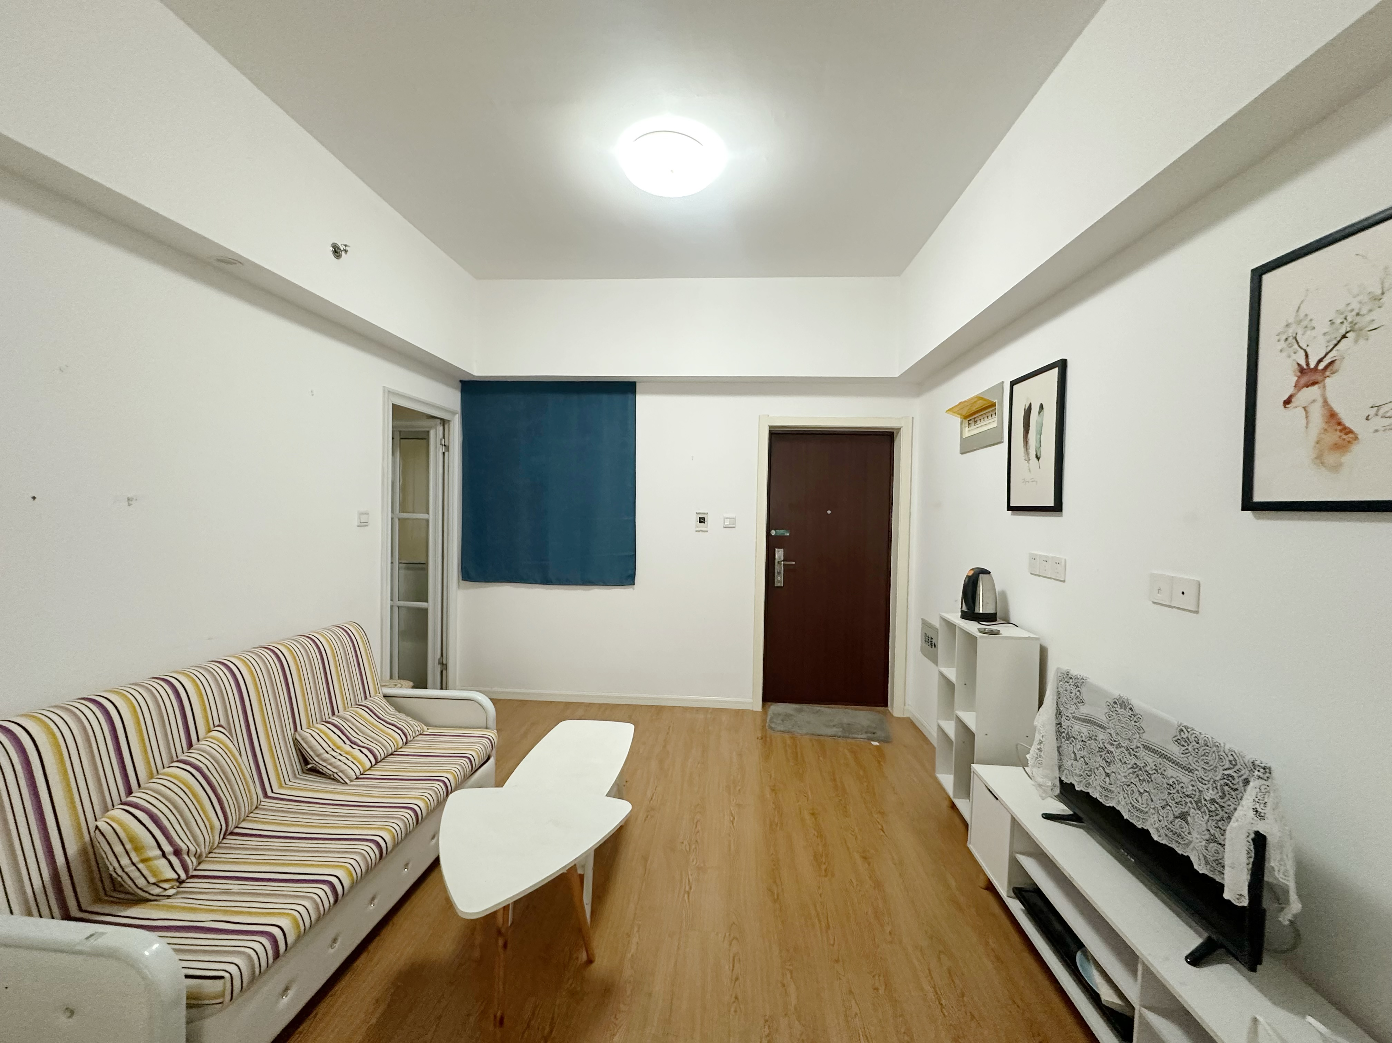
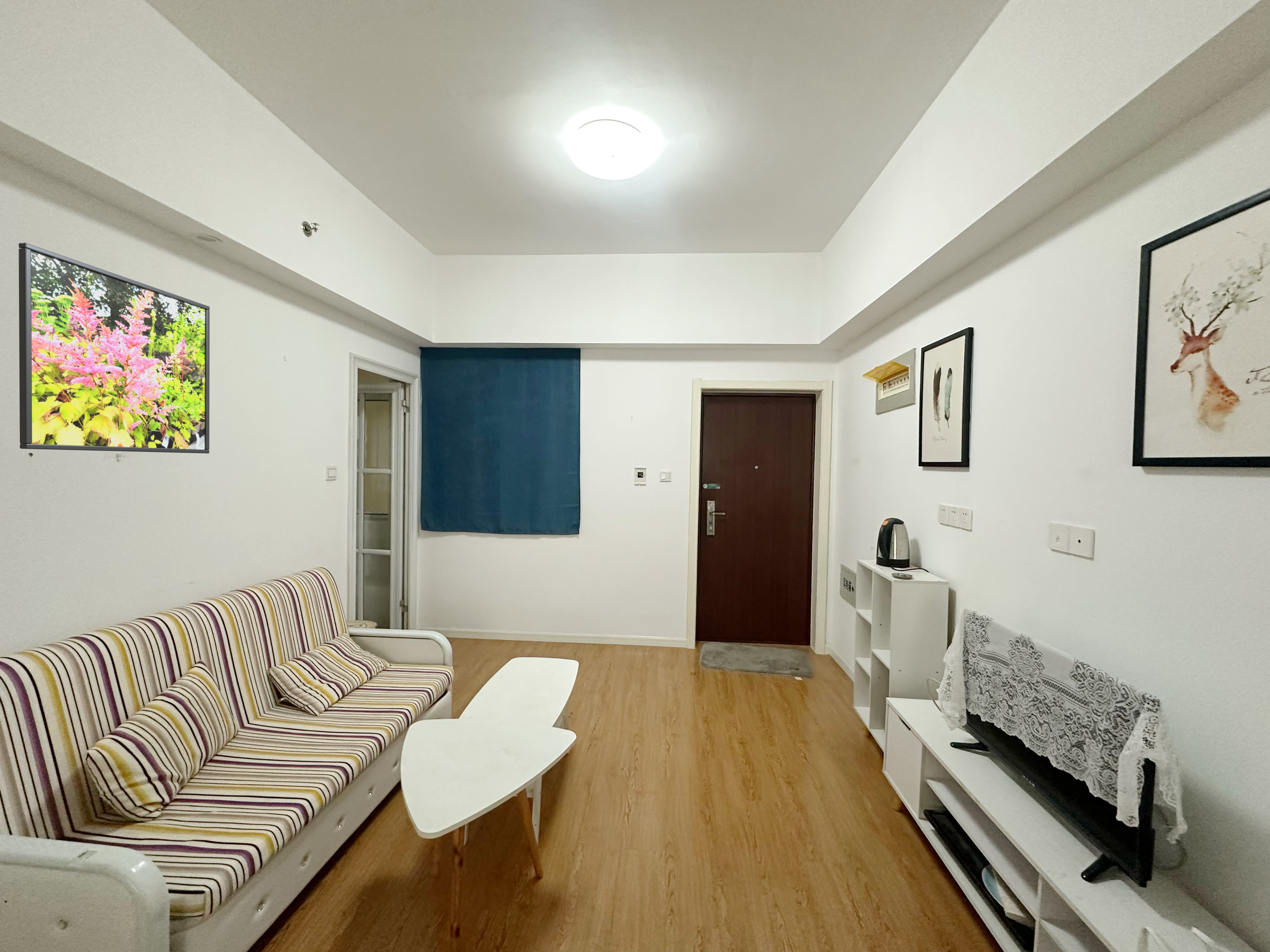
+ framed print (130, 366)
